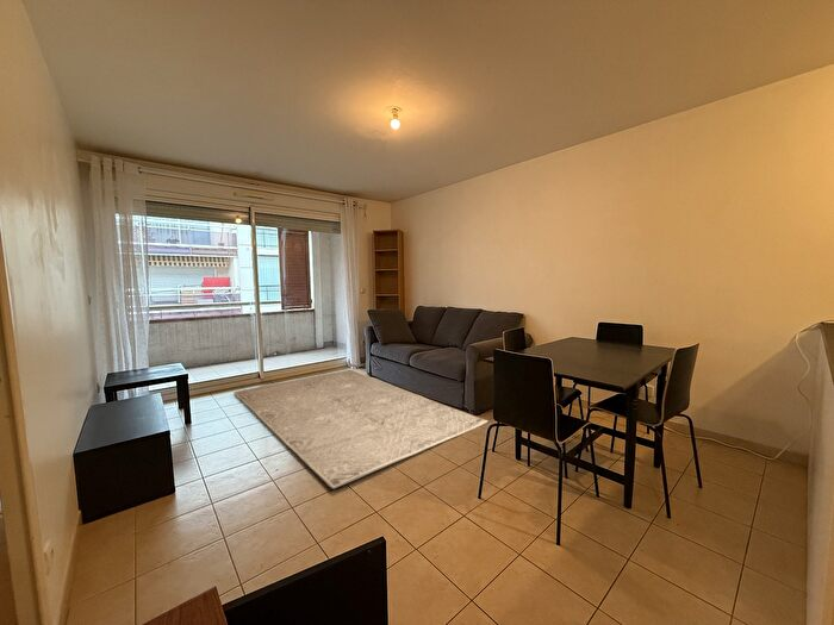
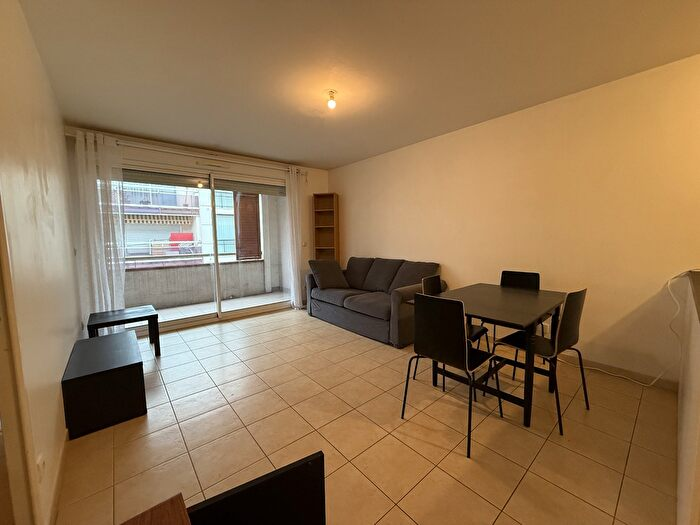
- rug (344, 405)
